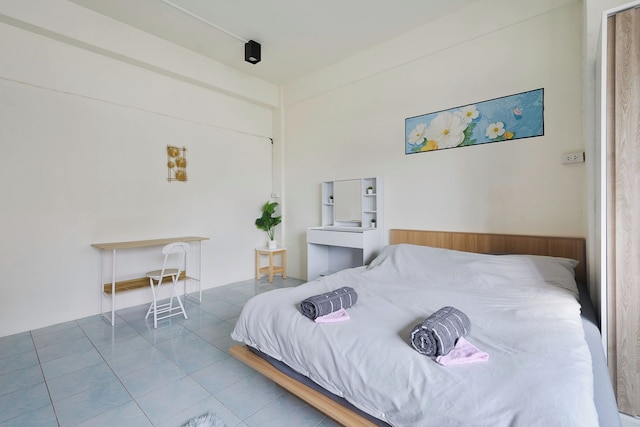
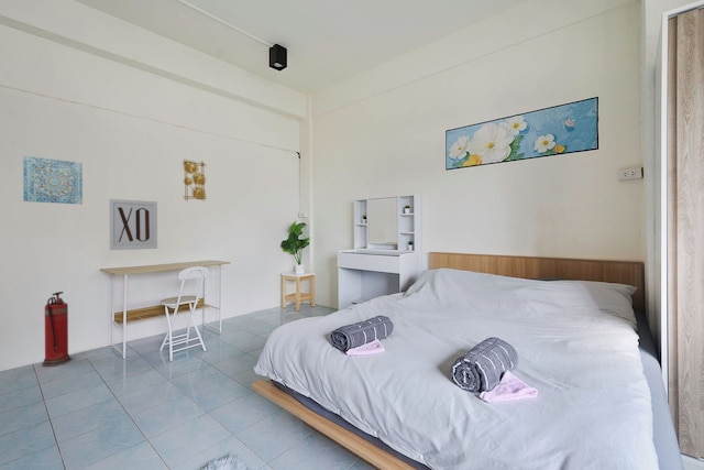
+ fire extinguisher (56, 327)
+ wall art (134, 225)
+ wall art (54, 181)
